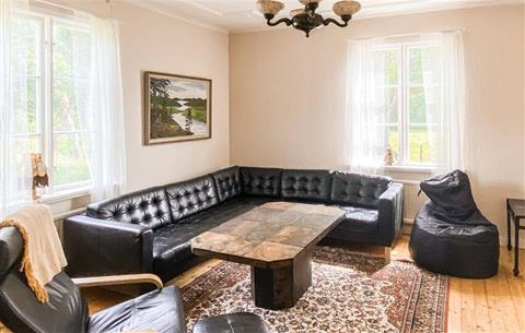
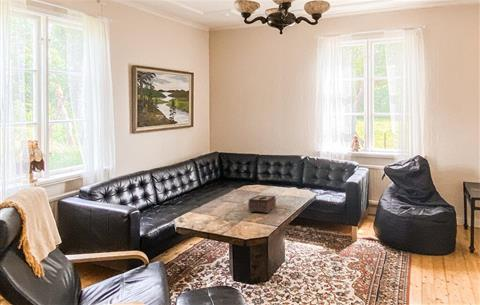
+ tissue box (262, 203)
